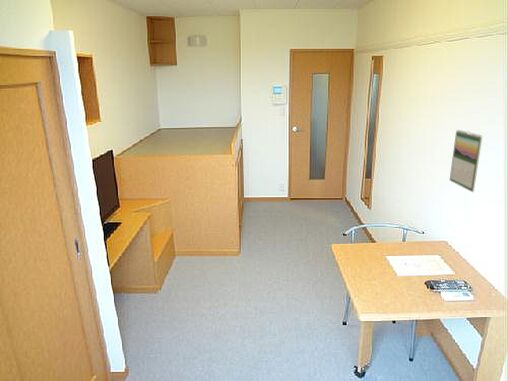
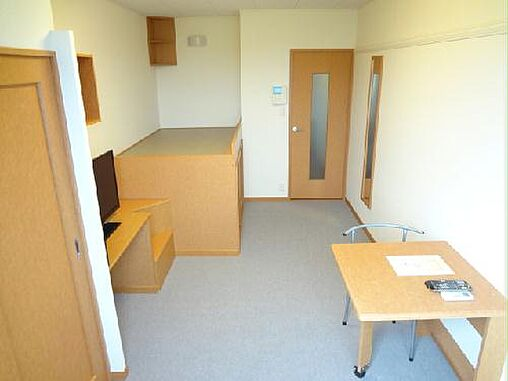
- calendar (464, 159)
